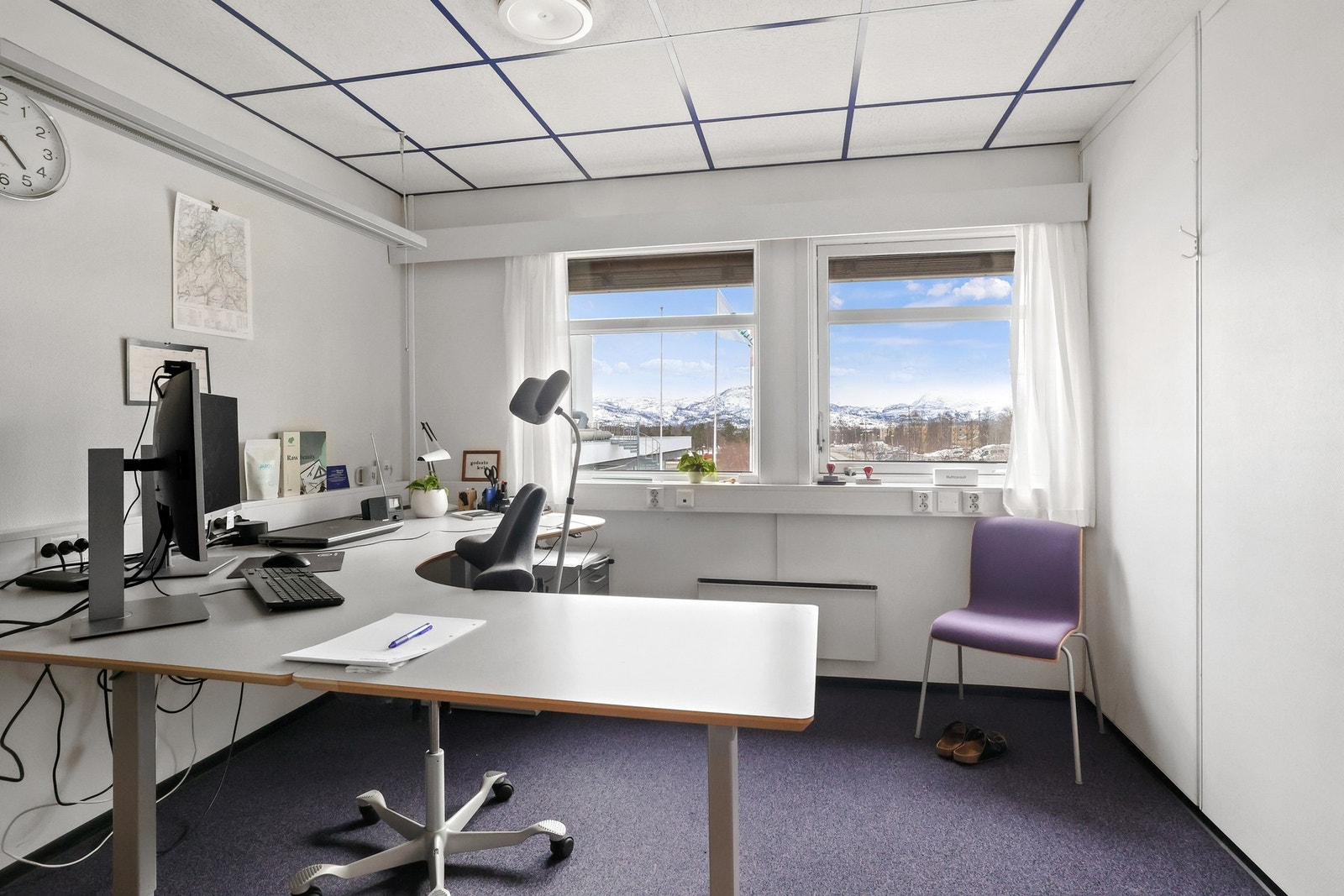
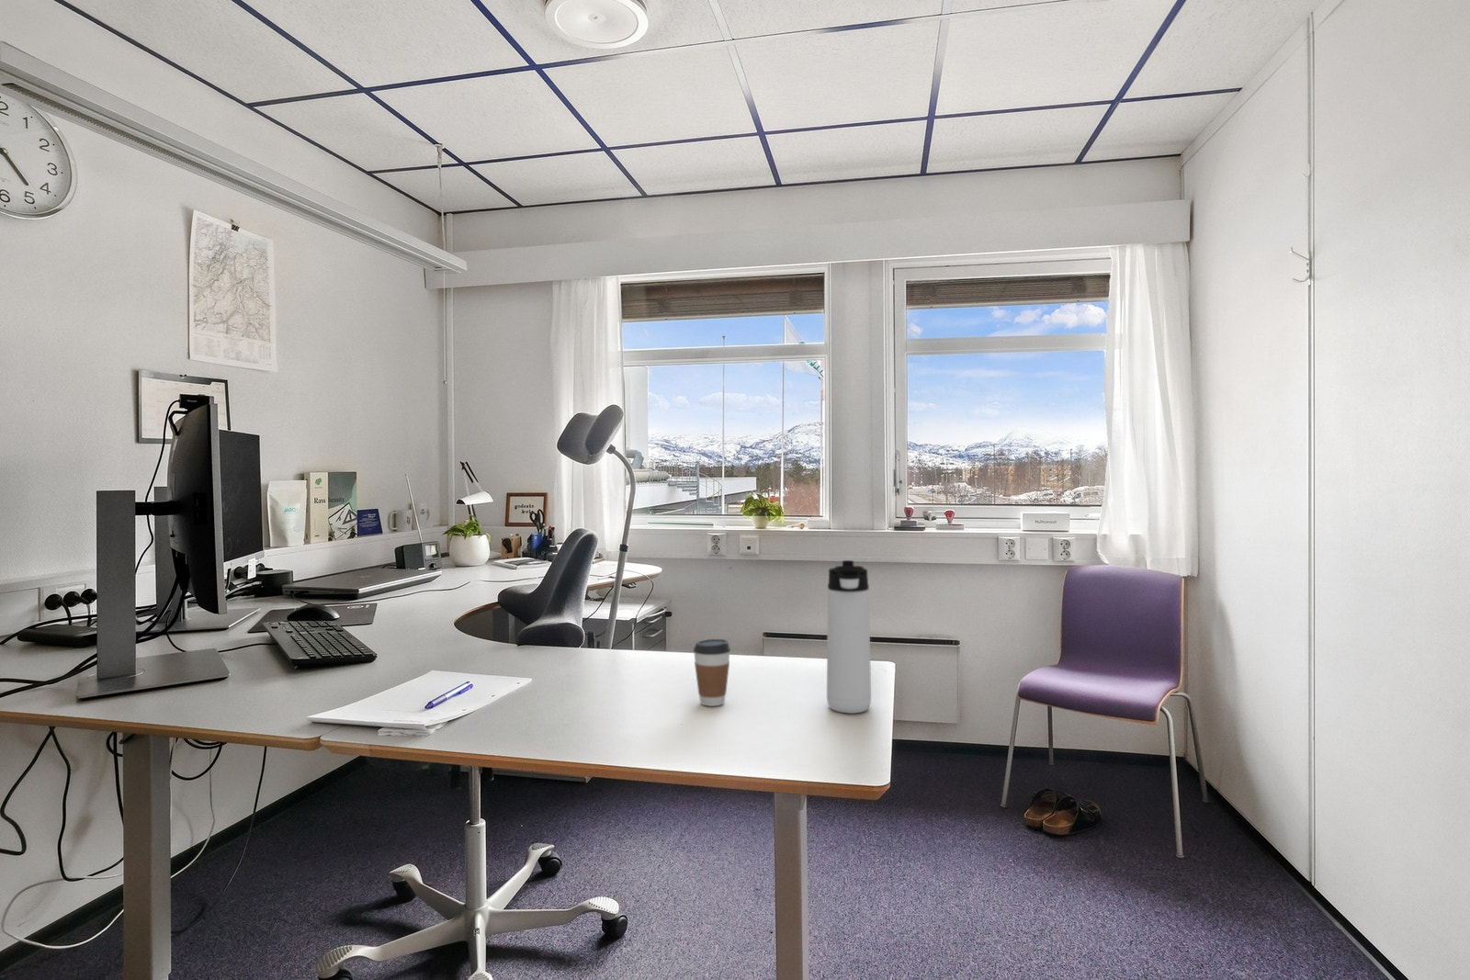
+ thermos bottle (849, 637)
+ coffee cup (712, 672)
